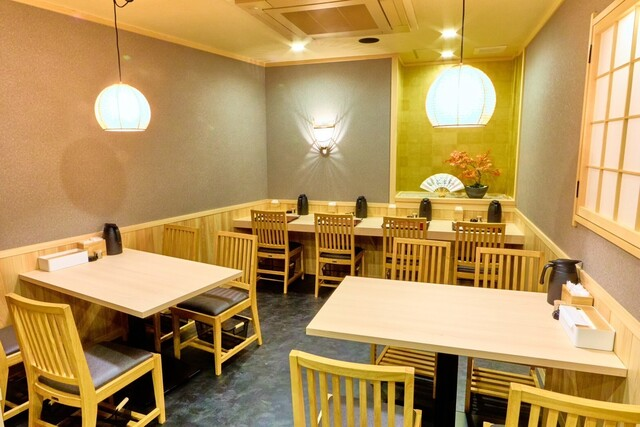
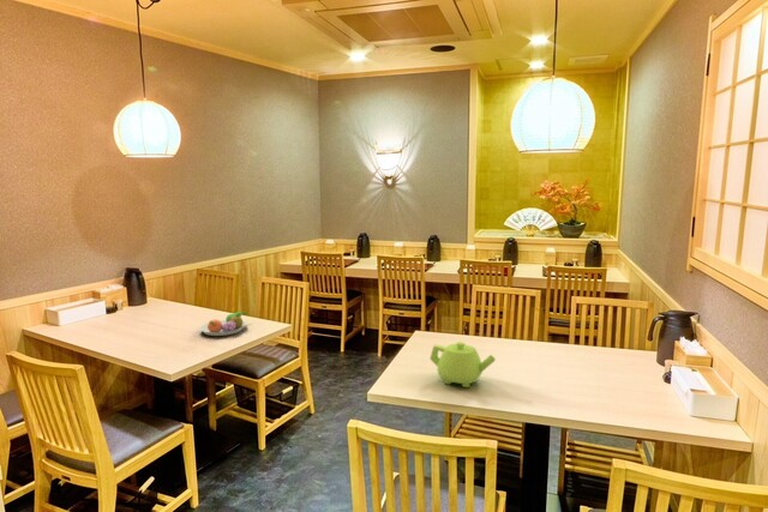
+ teapot (461, 362)
+ fruit bowl (224, 321)
